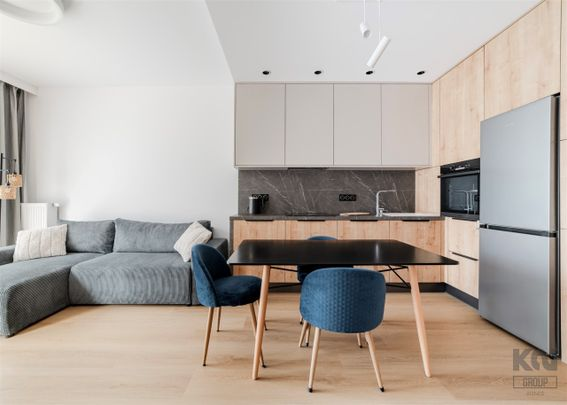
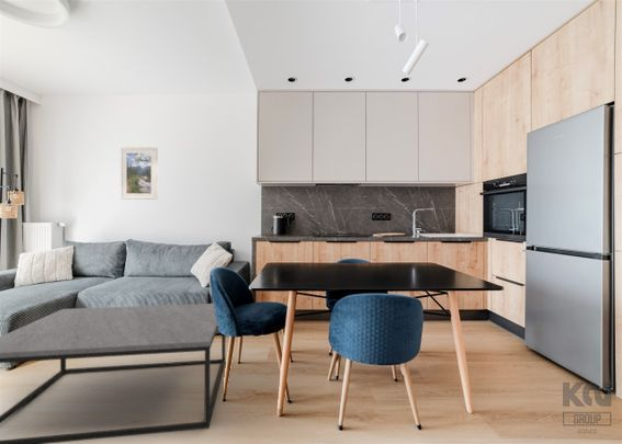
+ coffee table (122, 355)
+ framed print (138, 173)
